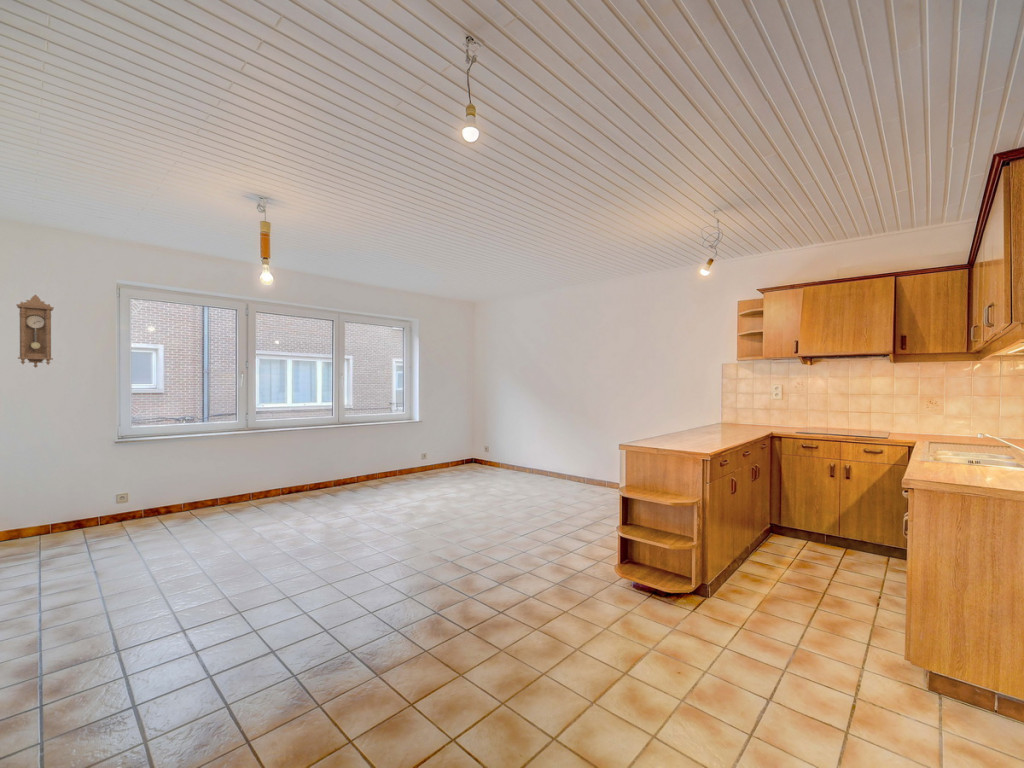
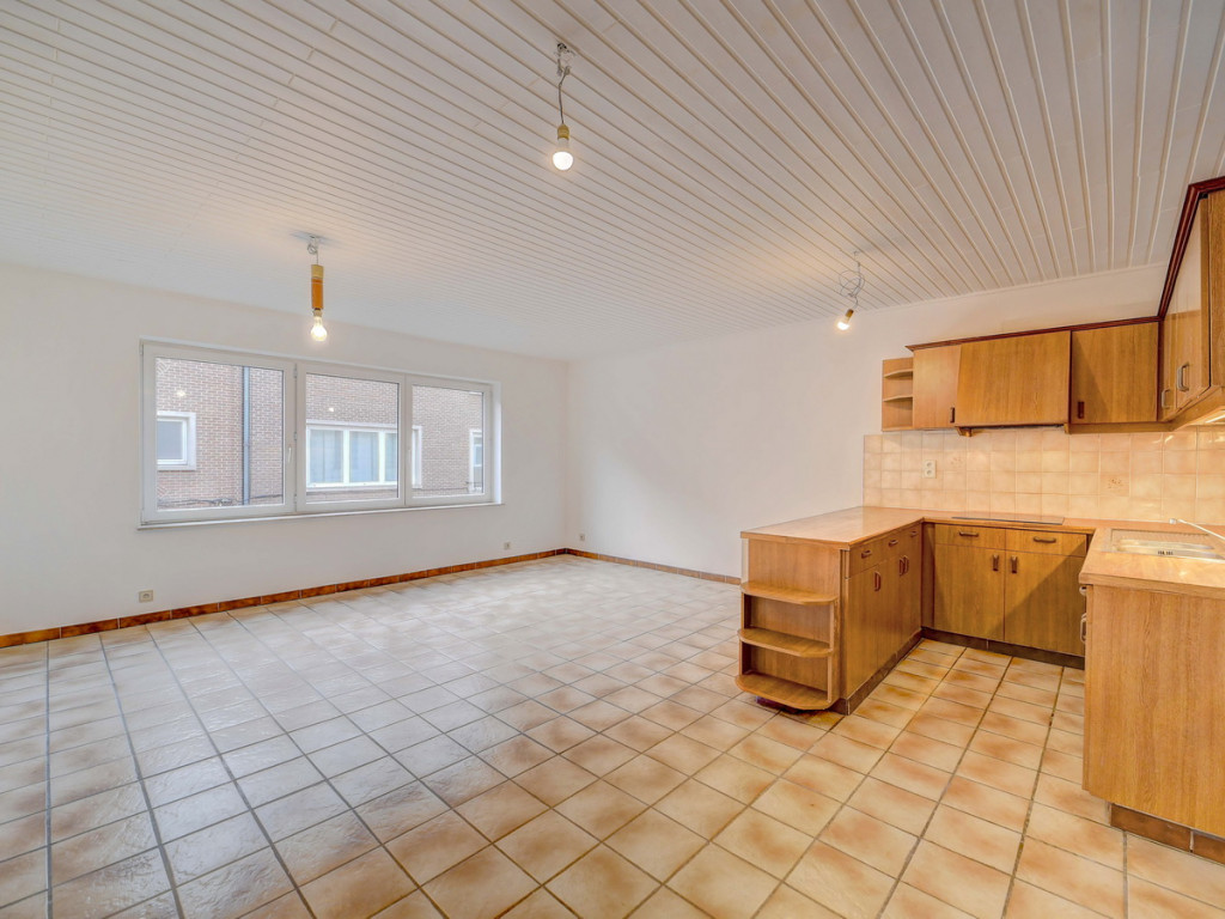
- pendulum clock (35, 331)
